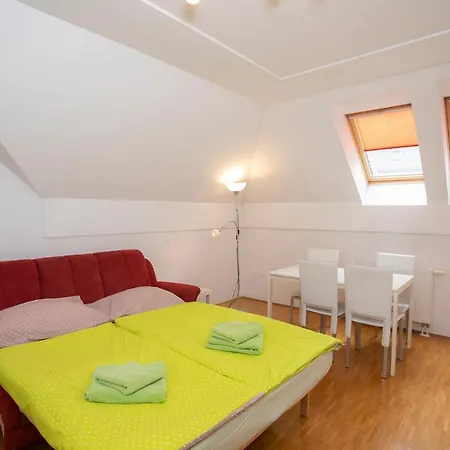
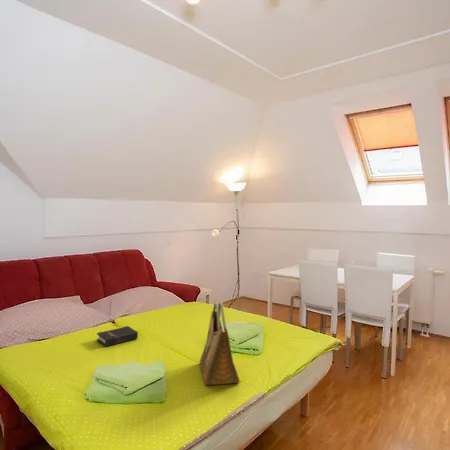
+ grocery bag (218, 337)
+ hardback book (117, 335)
